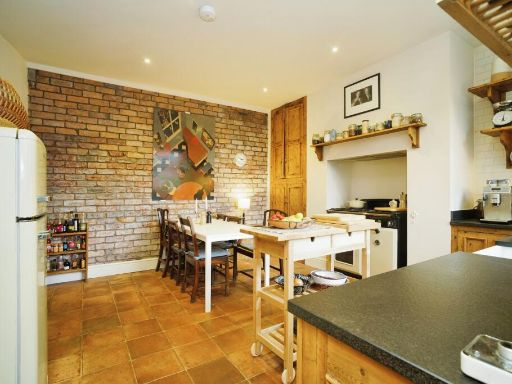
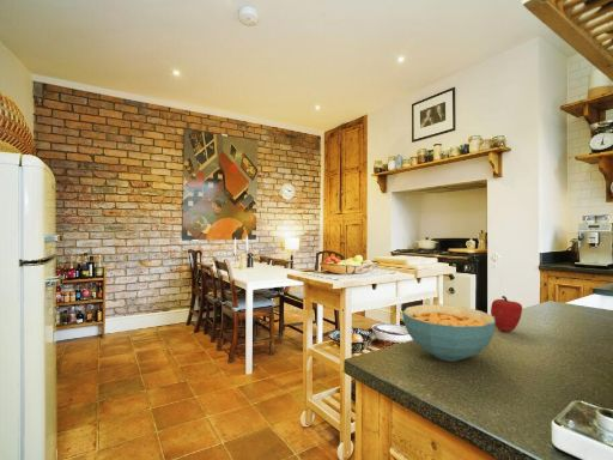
+ cereal bowl (447, 334)
+ apple (505, 313)
